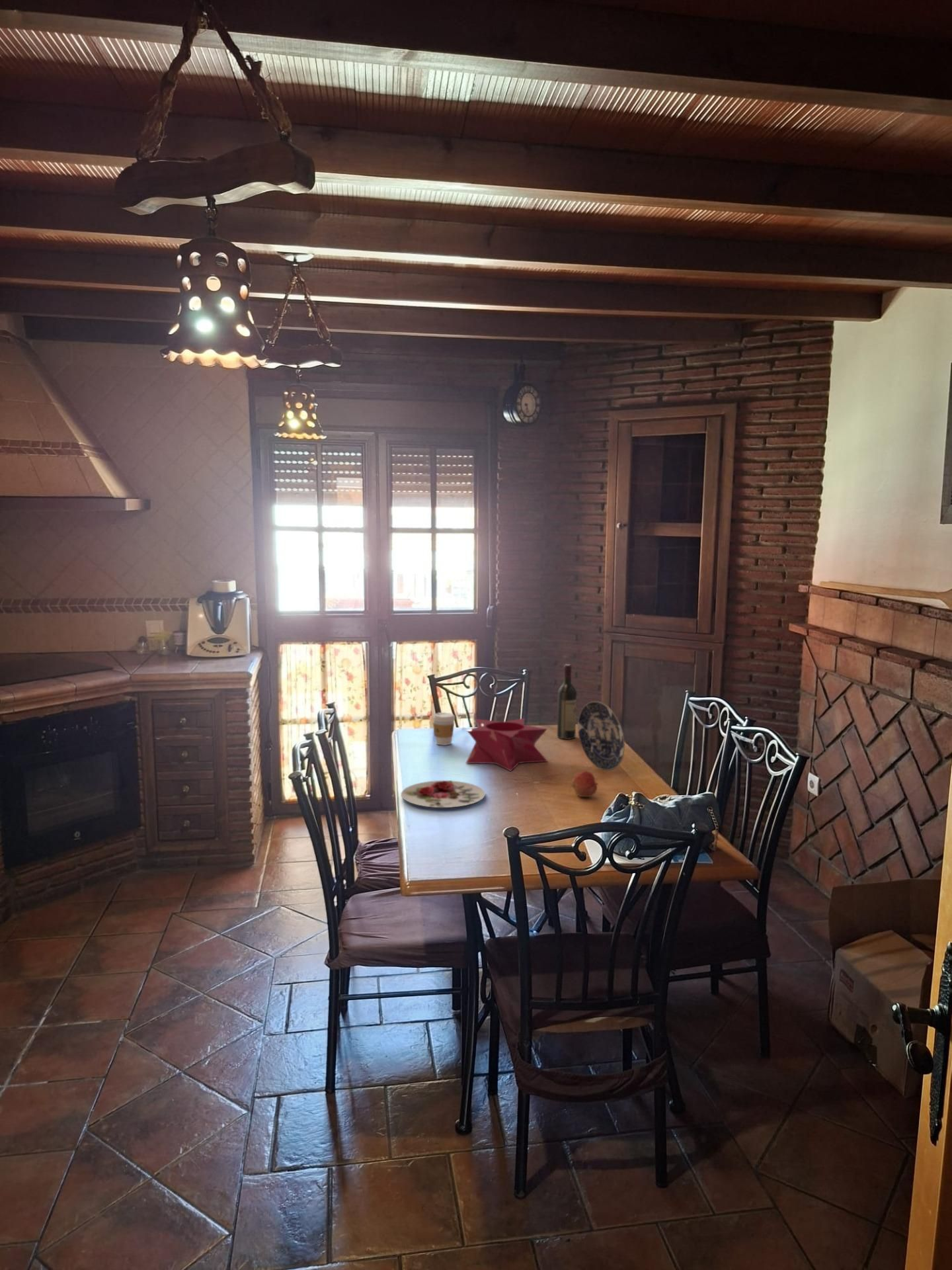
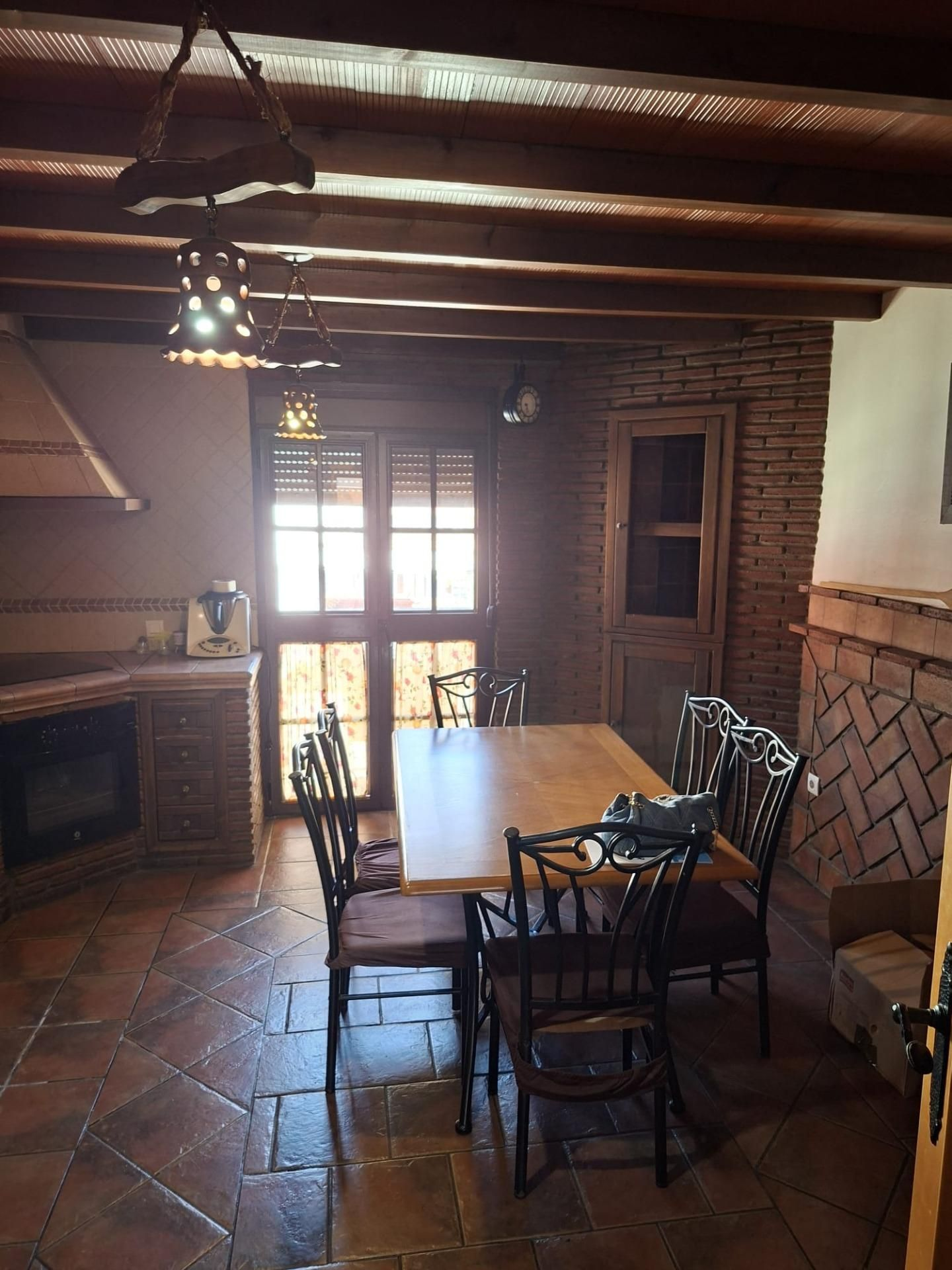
- plate (443, 792)
- coffee cup (444, 728)
- apple (584, 784)
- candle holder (501, 741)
- wine bottle (567, 700)
- plate (603, 735)
